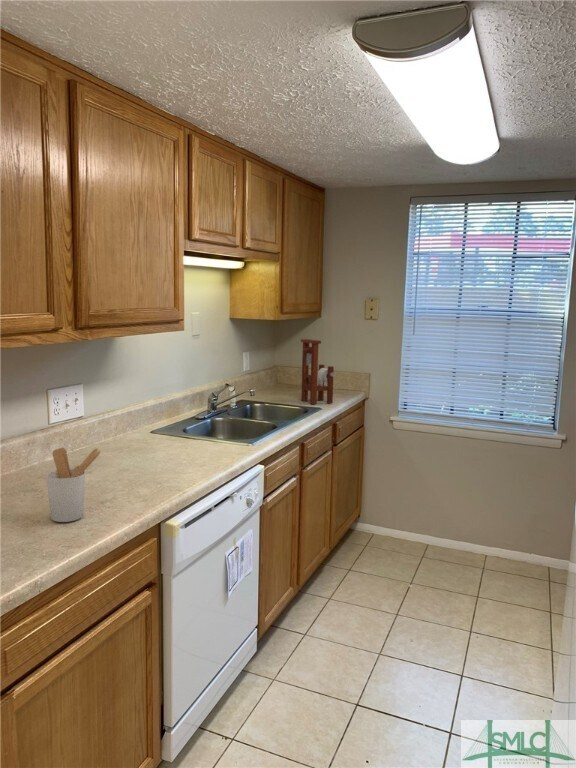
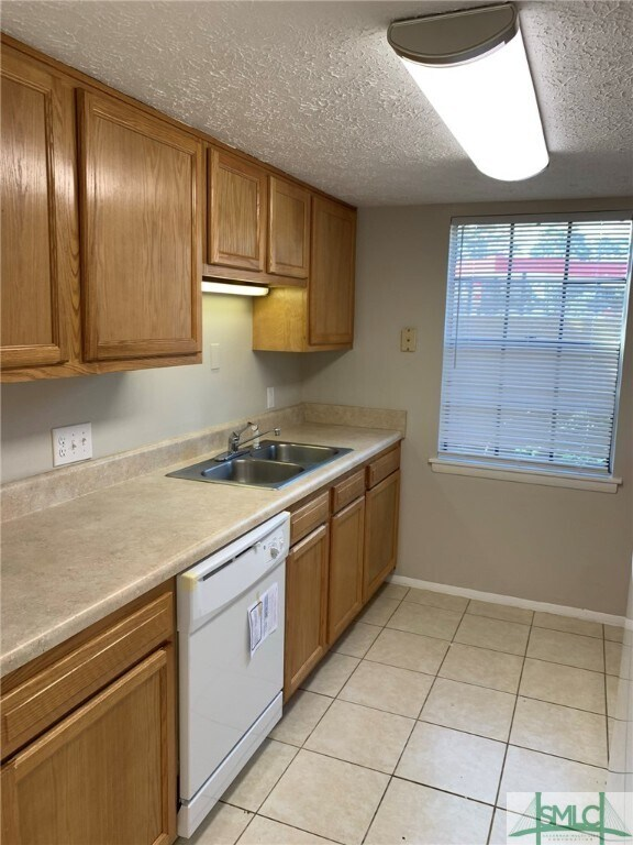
- utensil holder (75, 482)
- paper towel holder (317, 371)
